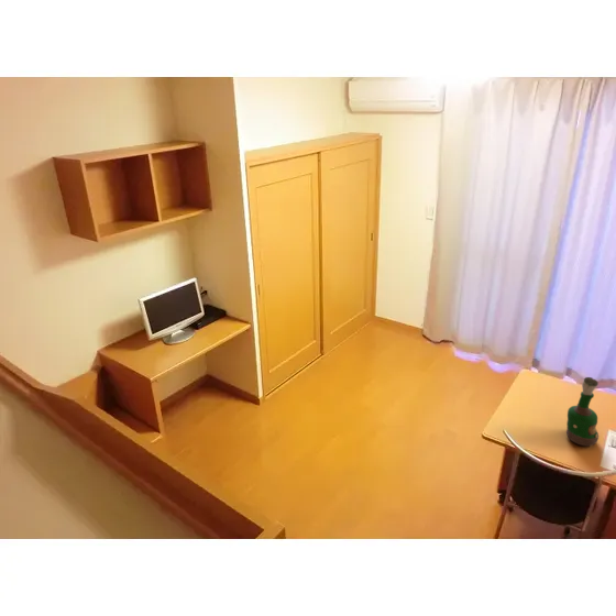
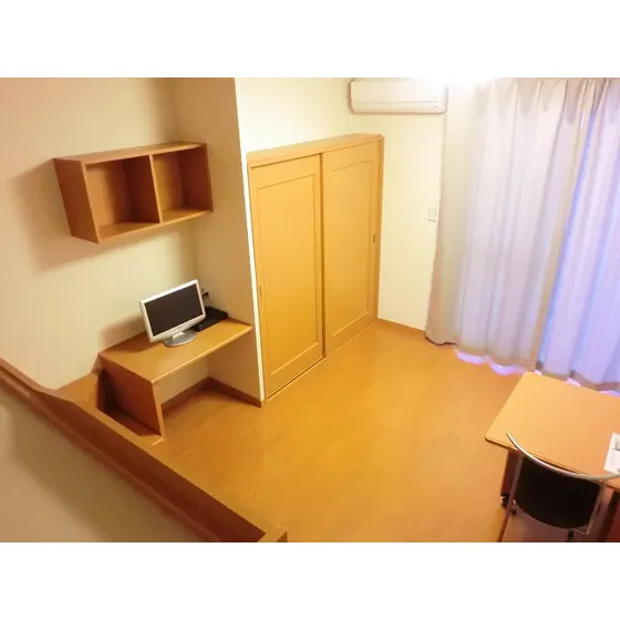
- grog bottle (586, 410)
